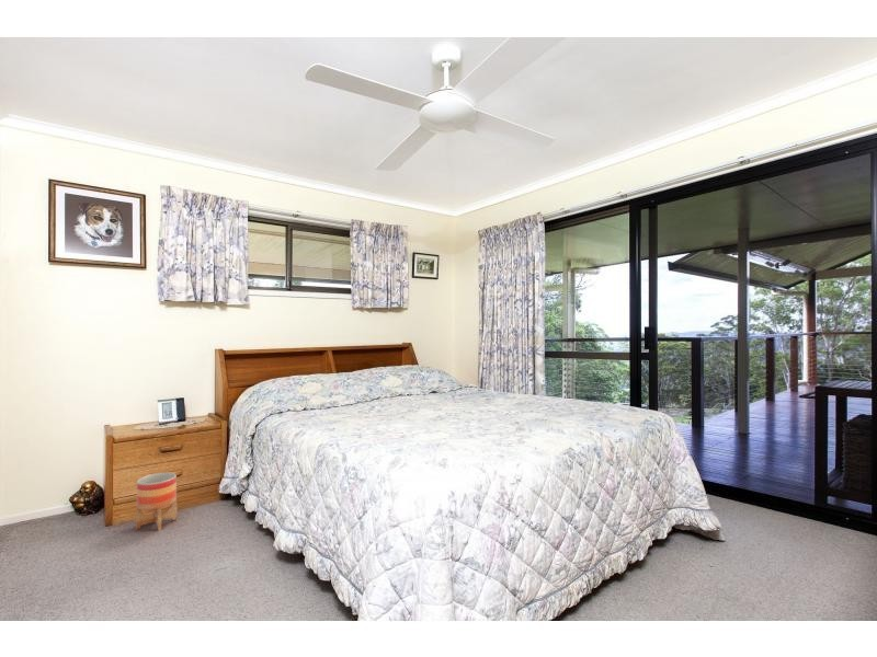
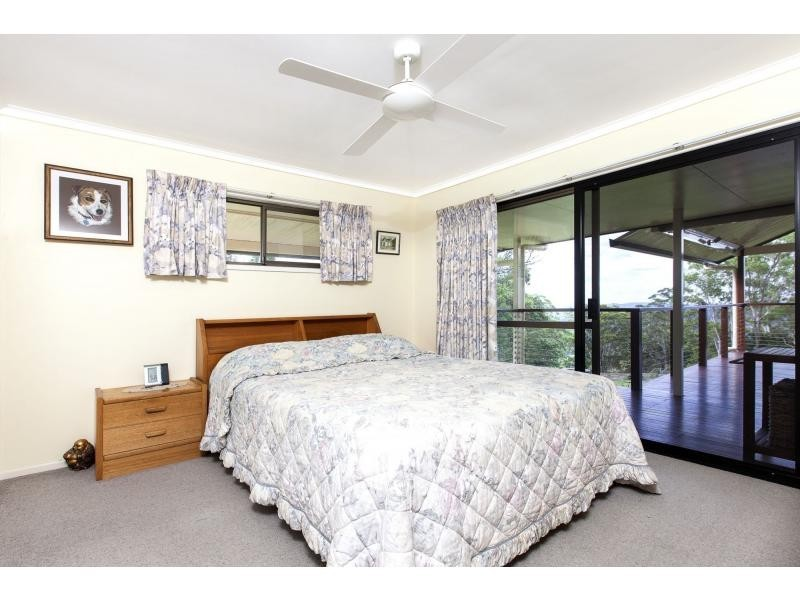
- planter (157, 500)
